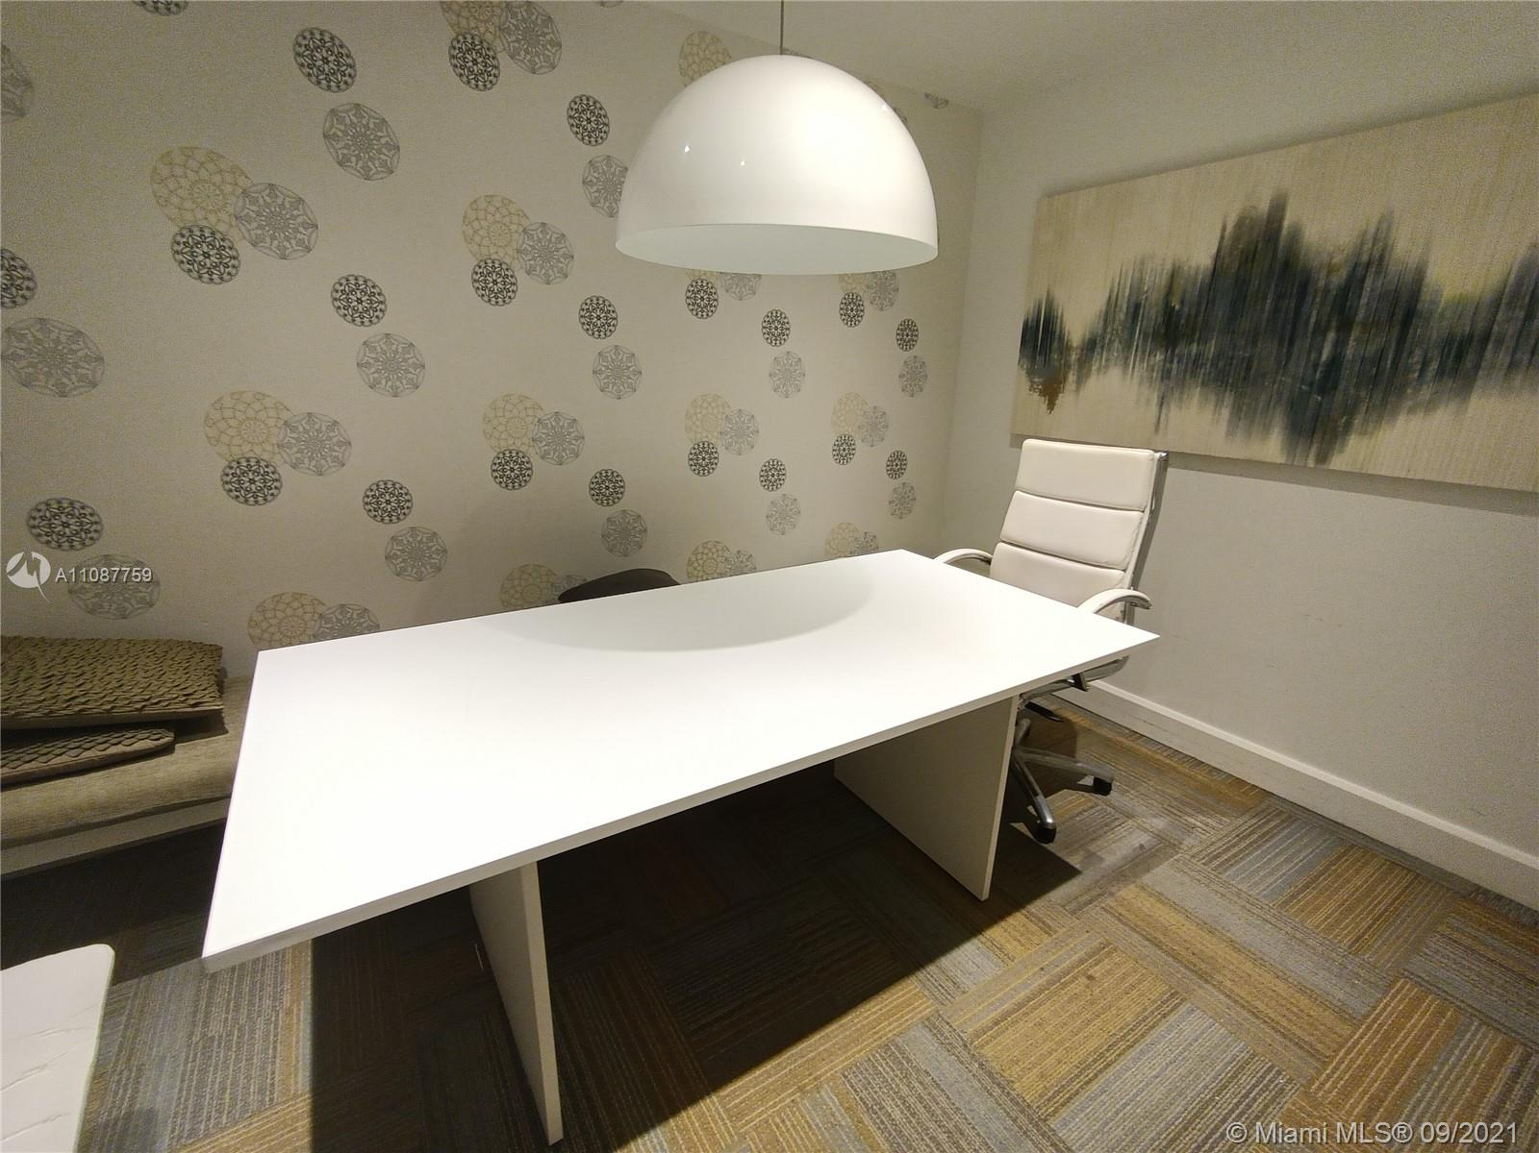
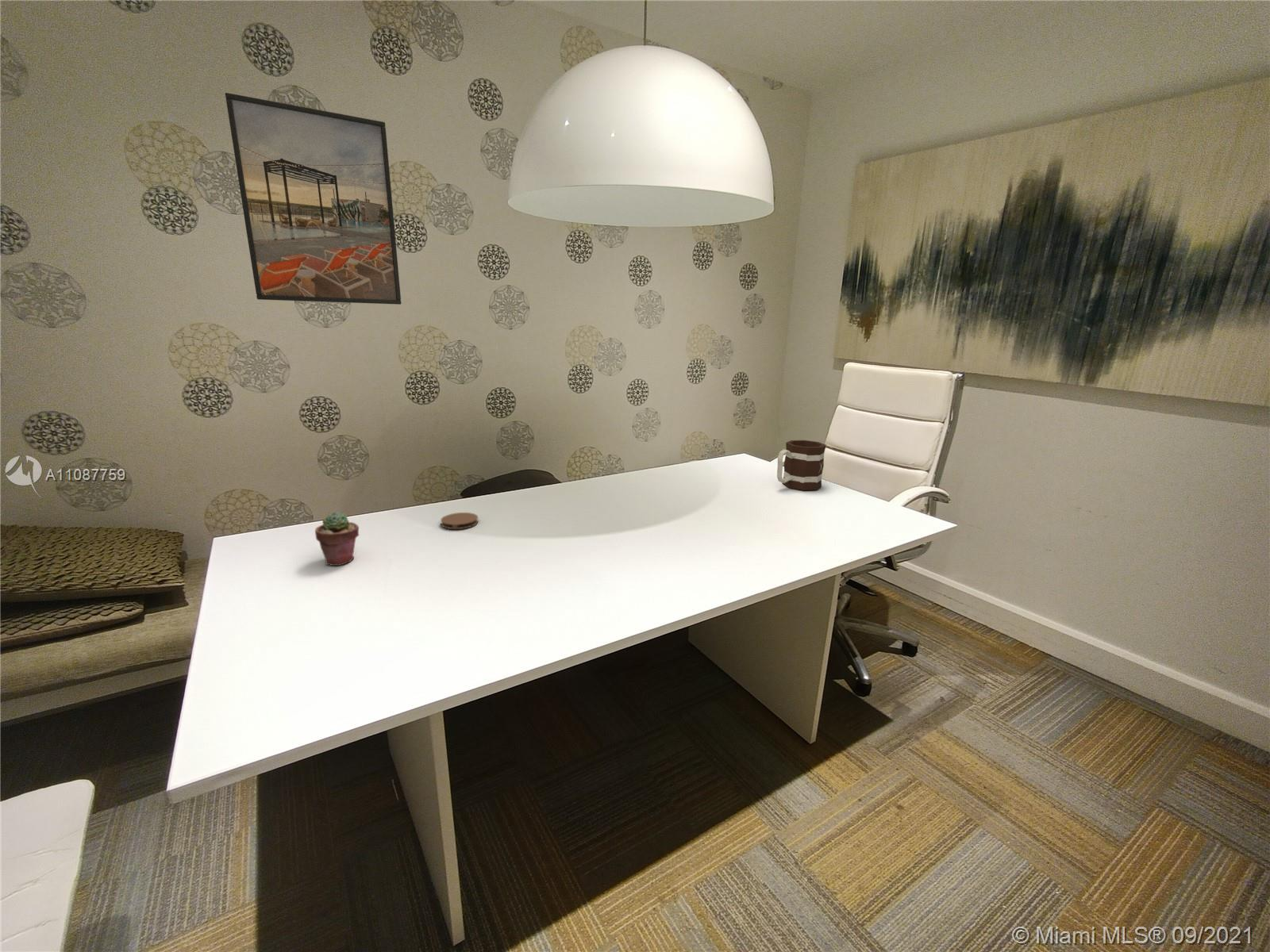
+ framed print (321, 209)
+ mug (798, 465)
+ coaster (460, 520)
+ potted succulent (337, 536)
